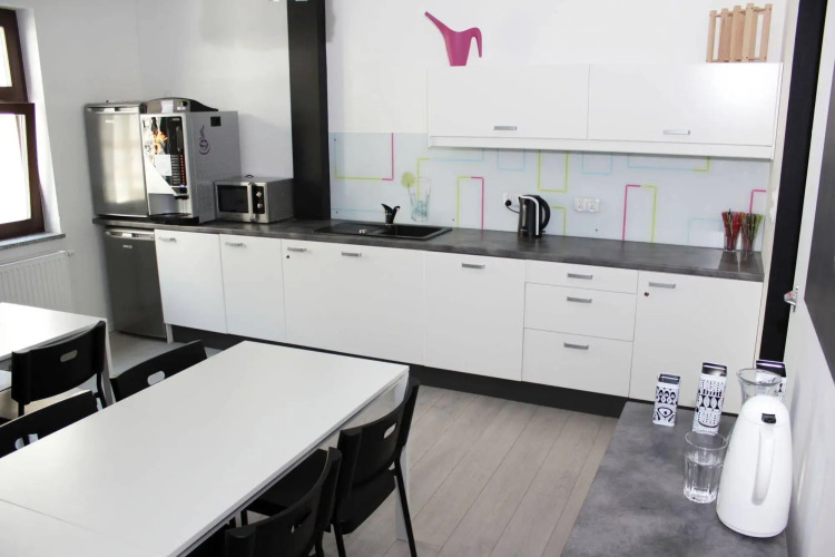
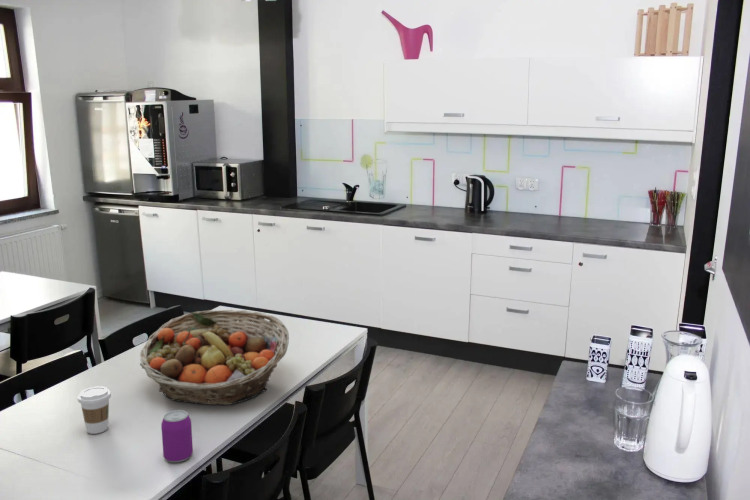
+ coffee cup (95, 410)
+ beverage can (177, 436)
+ fruit basket (216, 355)
